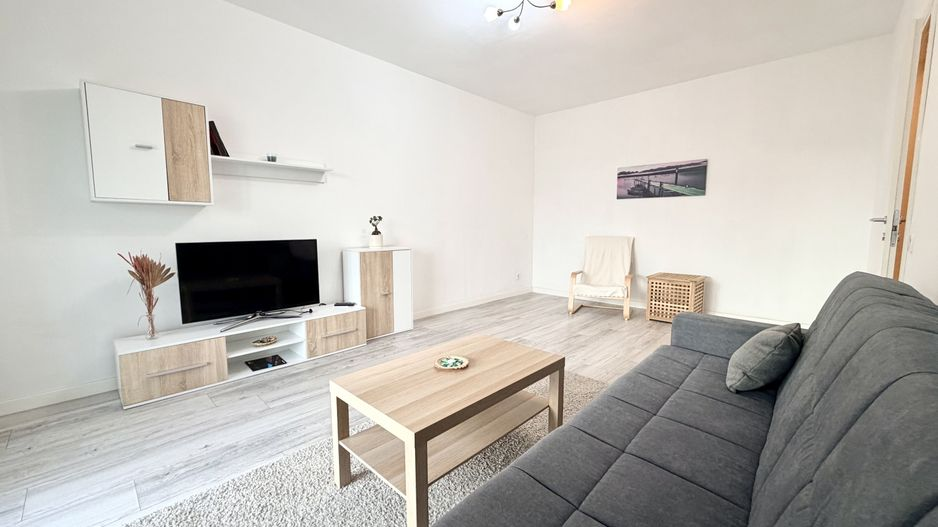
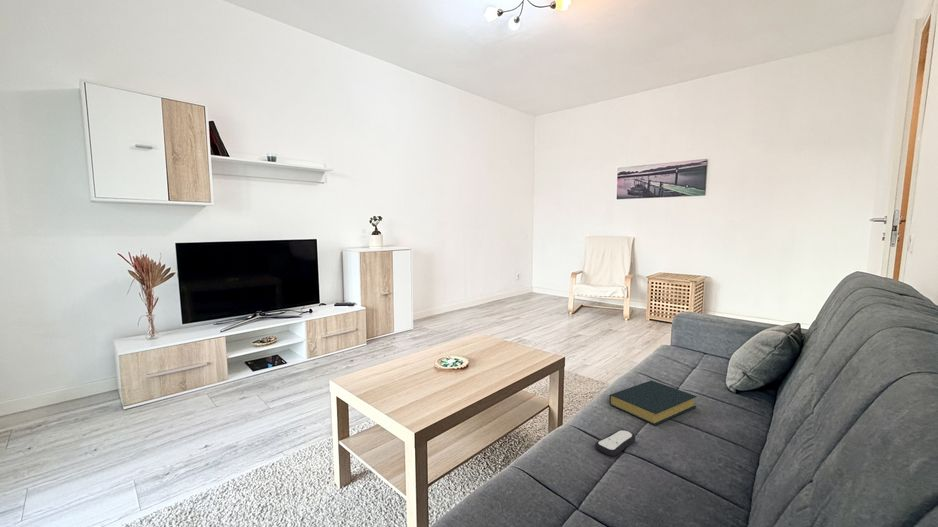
+ hardback book (652, 400)
+ remote control (616, 441)
